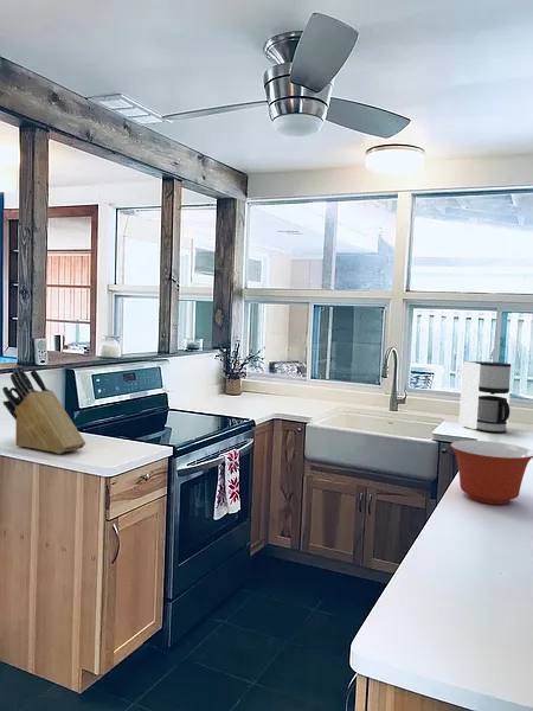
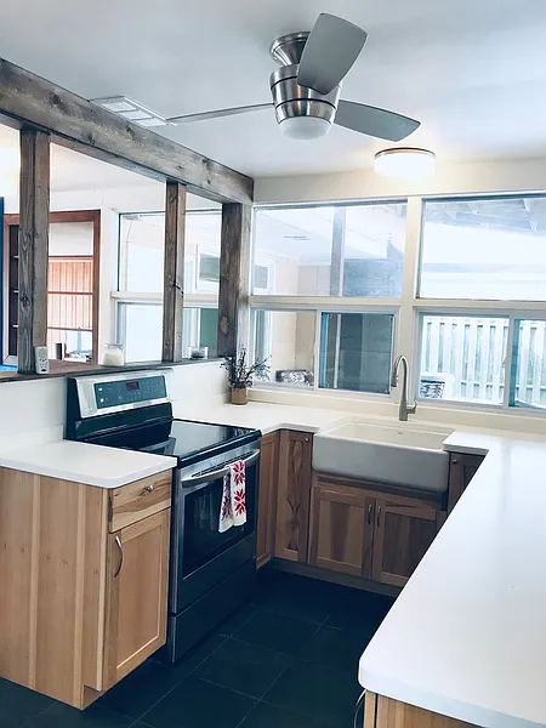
- knife block (43, 408)
- coffee maker (493, 396)
- mixing bowl (489, 473)
